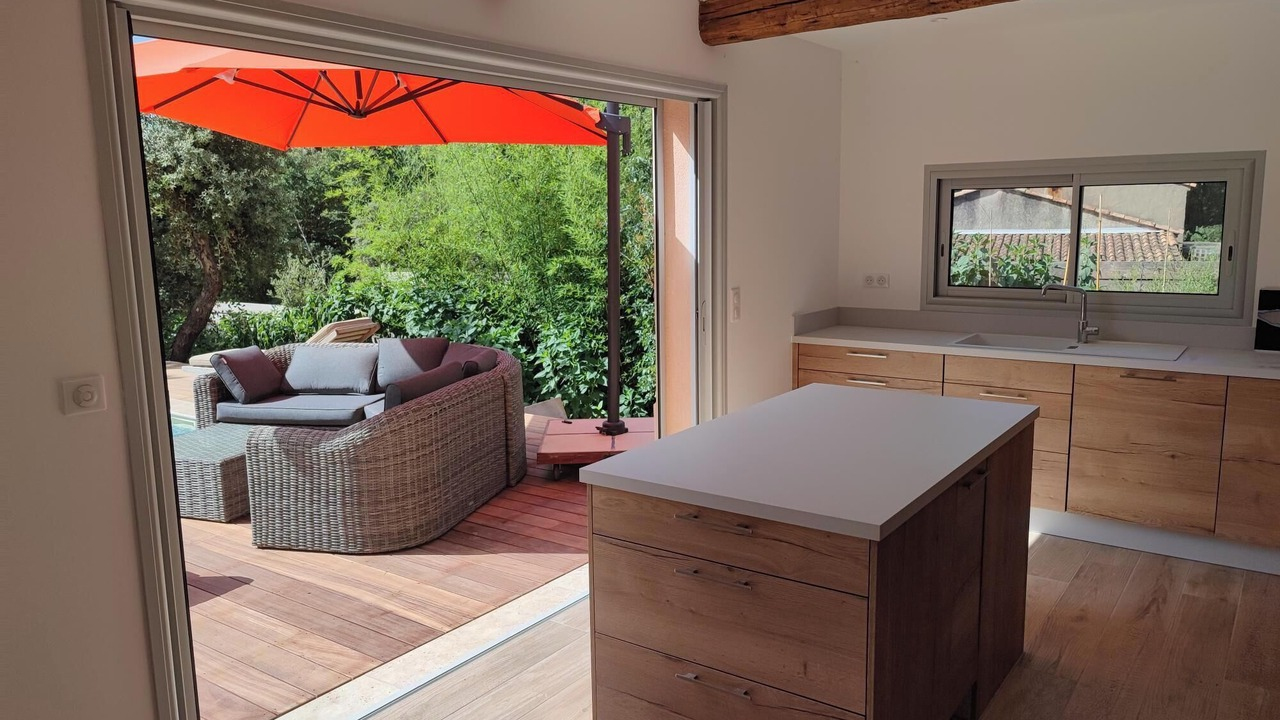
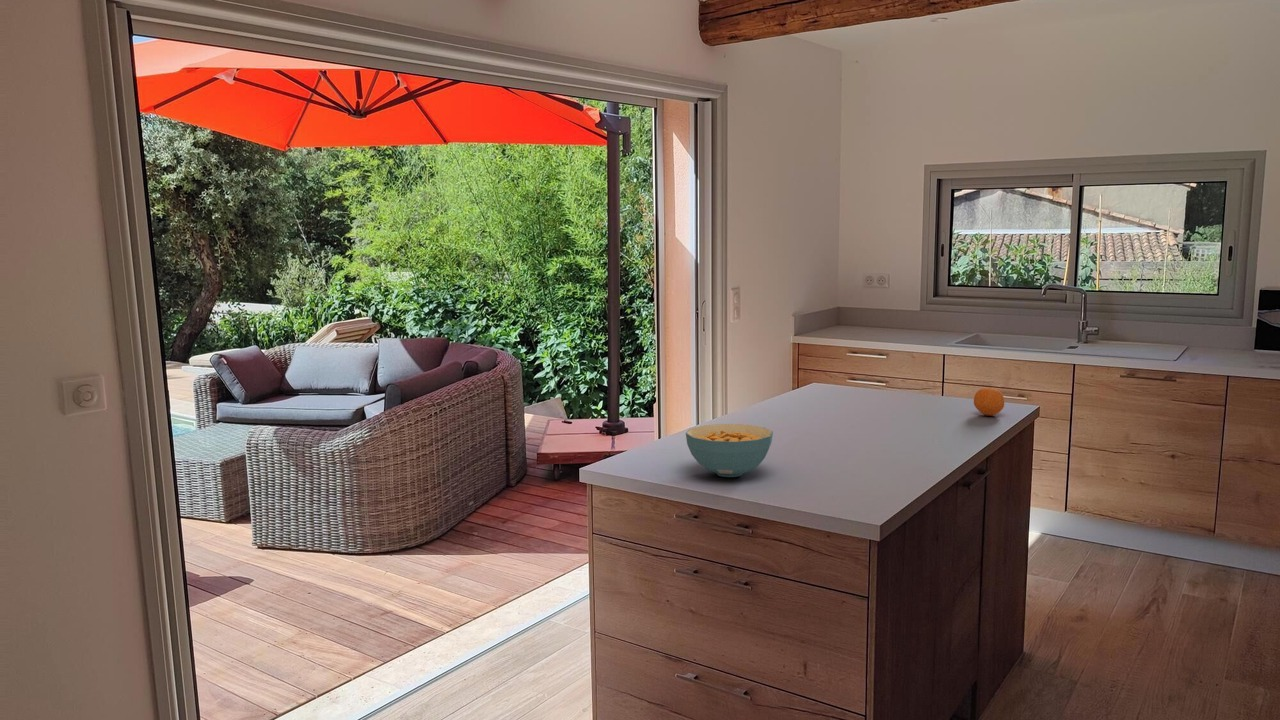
+ cereal bowl (729, 453)
+ fruit (988, 401)
